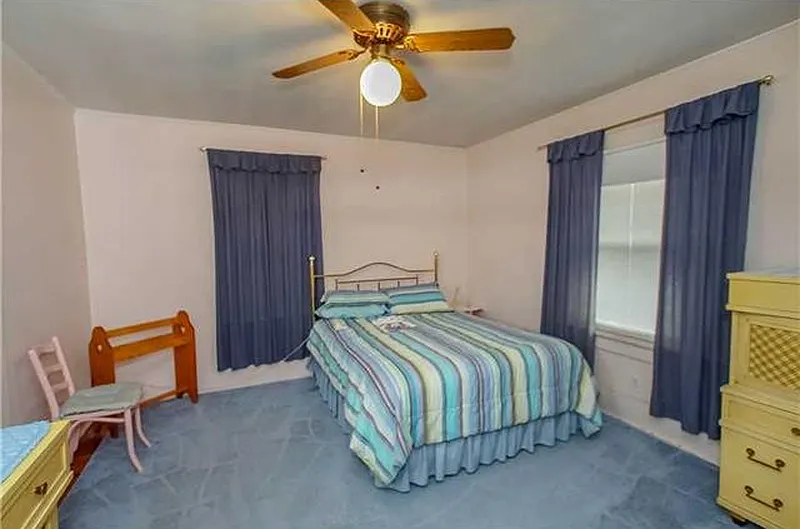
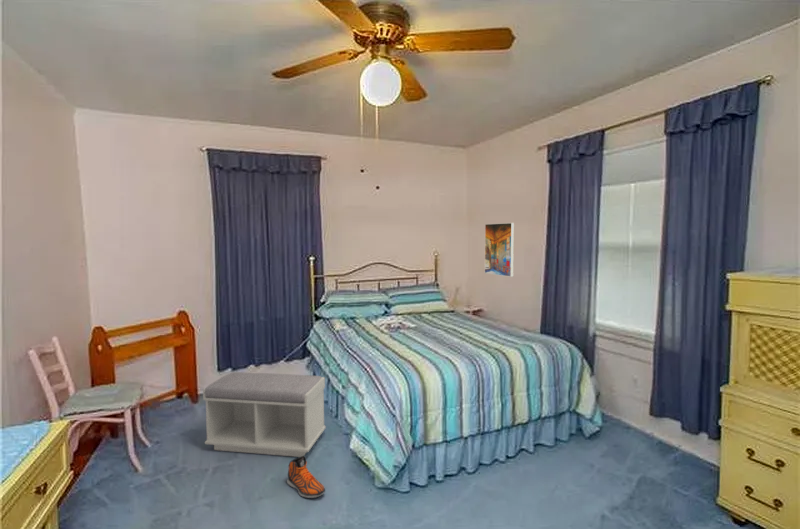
+ bench (266, 411)
+ sneaker (304, 475)
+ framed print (498, 249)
